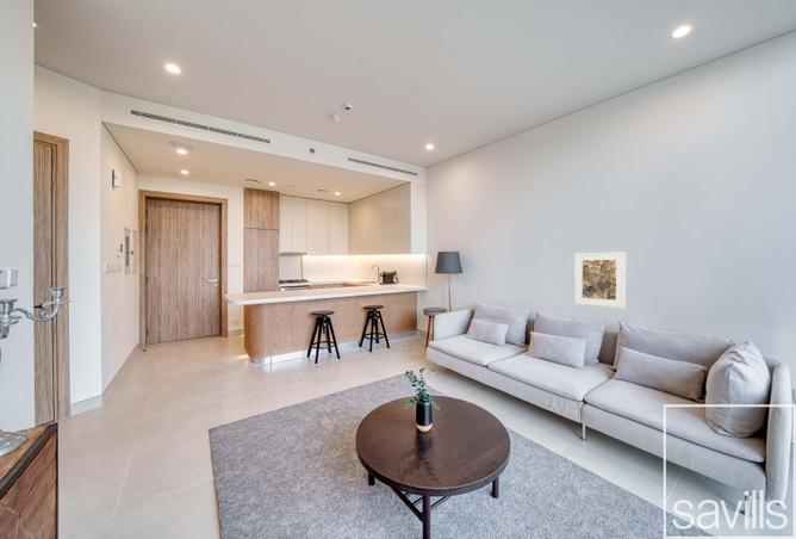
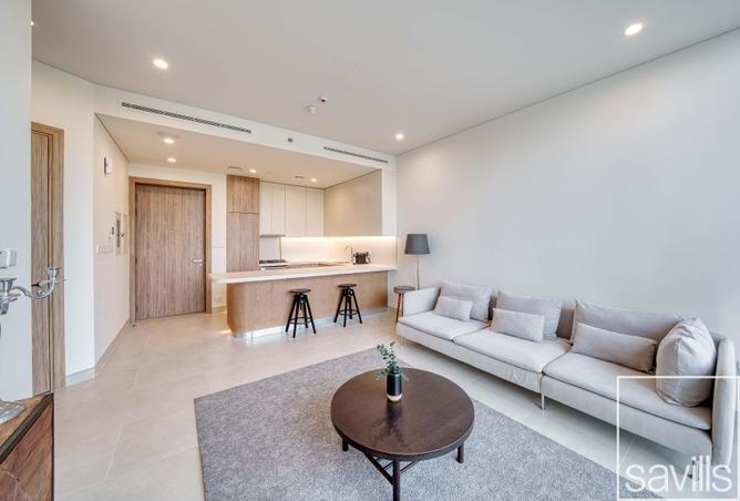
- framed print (598, 279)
